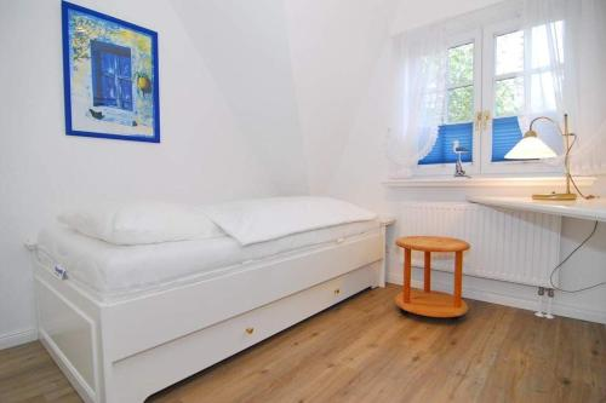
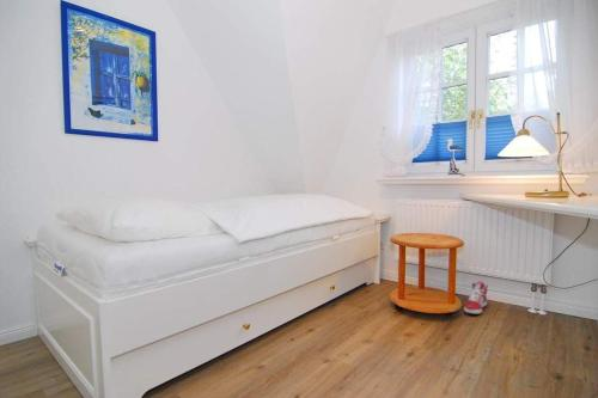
+ sneaker (476, 295)
